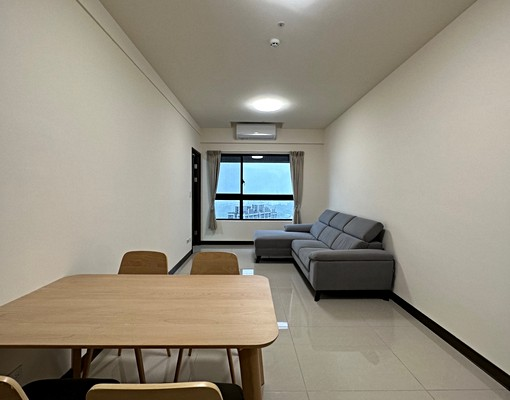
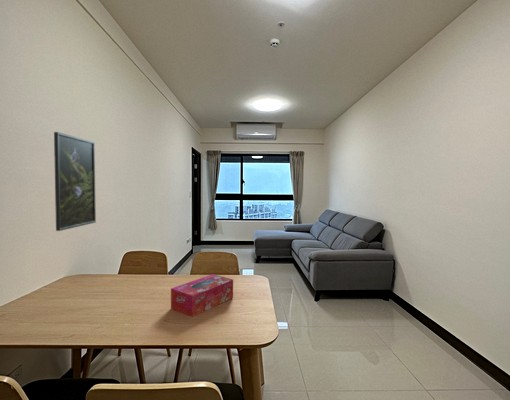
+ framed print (77, 182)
+ tissue box (203, 293)
